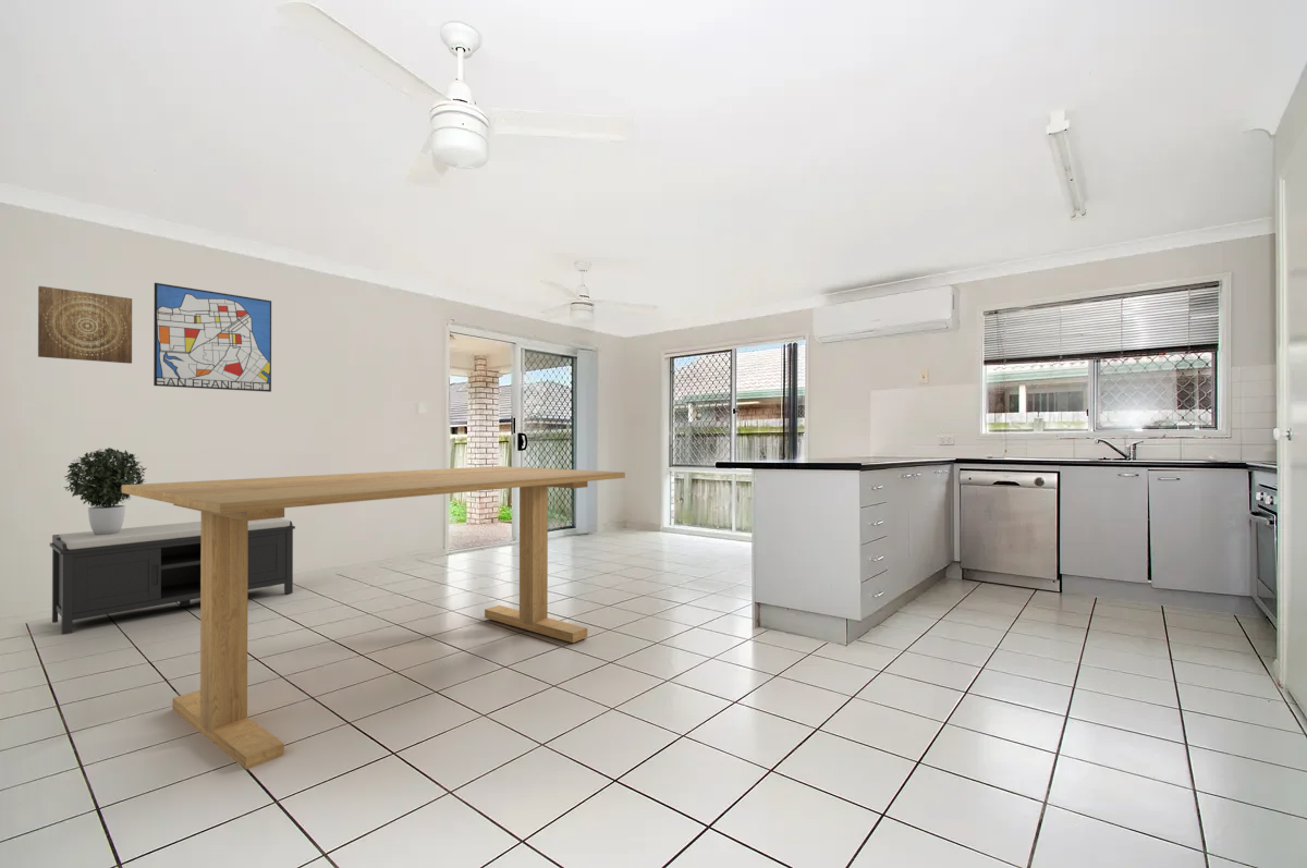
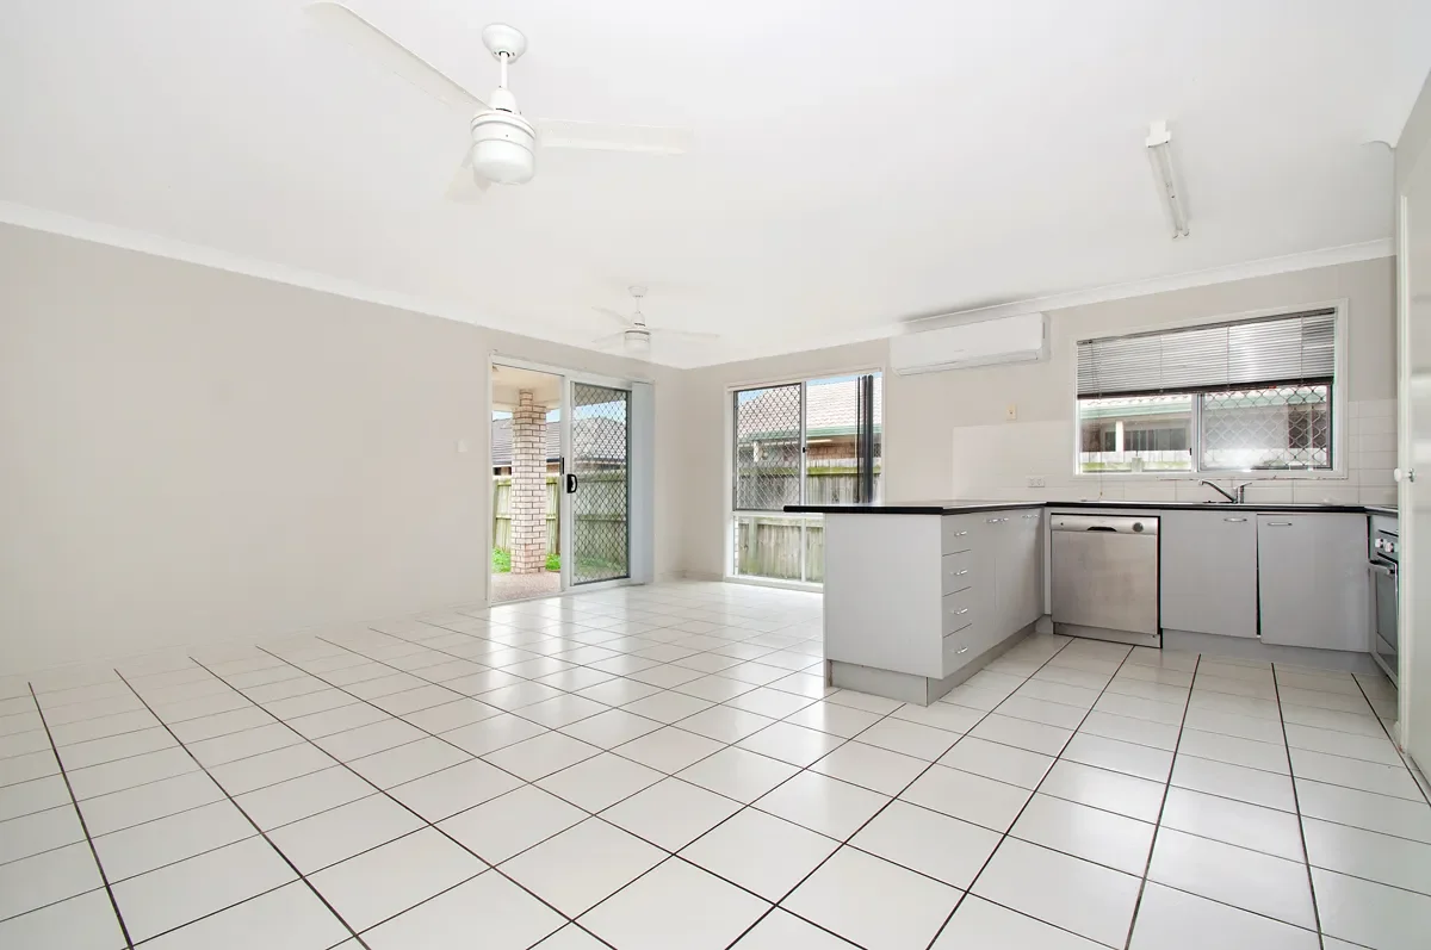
- dining table (405, 497)
- wall art (216, 340)
- potted plant (107, 490)
- wall art (86, 326)
- bench (182, 565)
